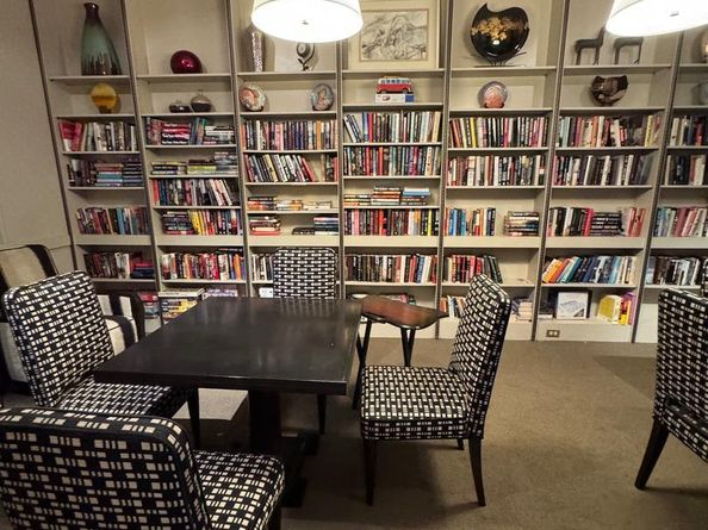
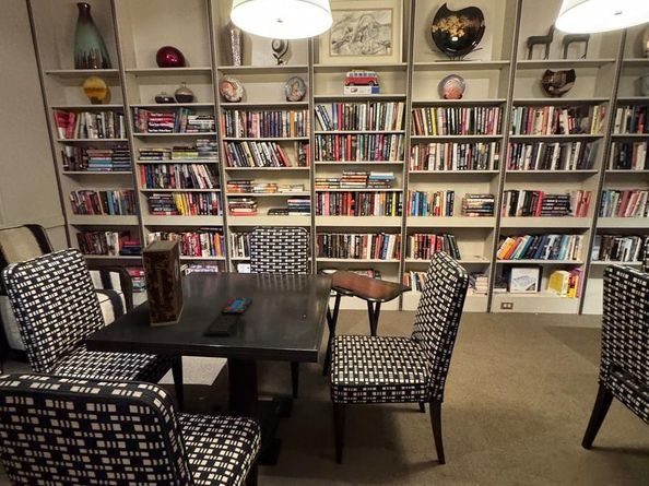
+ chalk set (236, 306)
+ book (165, 280)
